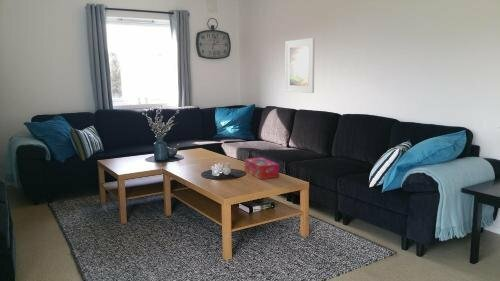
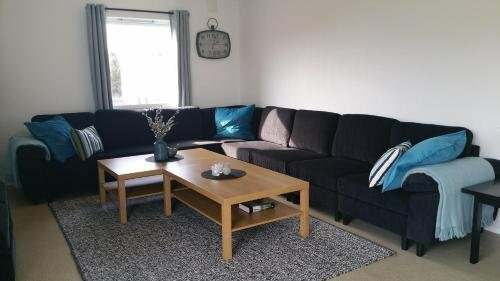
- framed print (299, 66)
- tissue box (261, 167)
